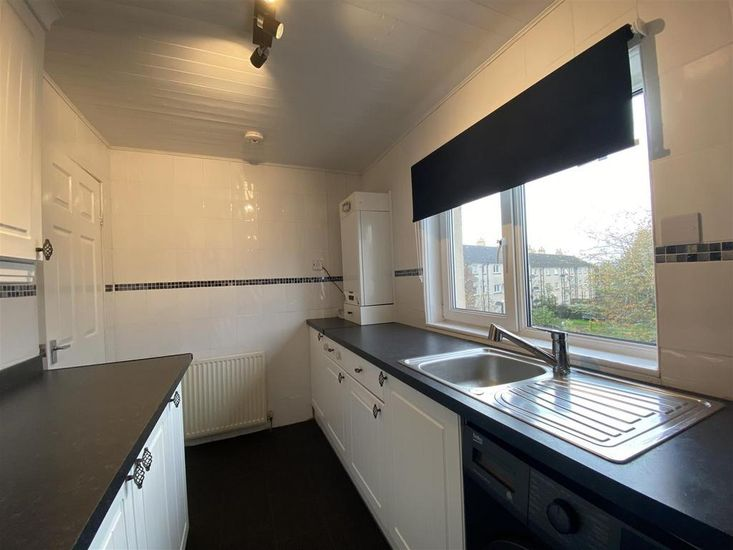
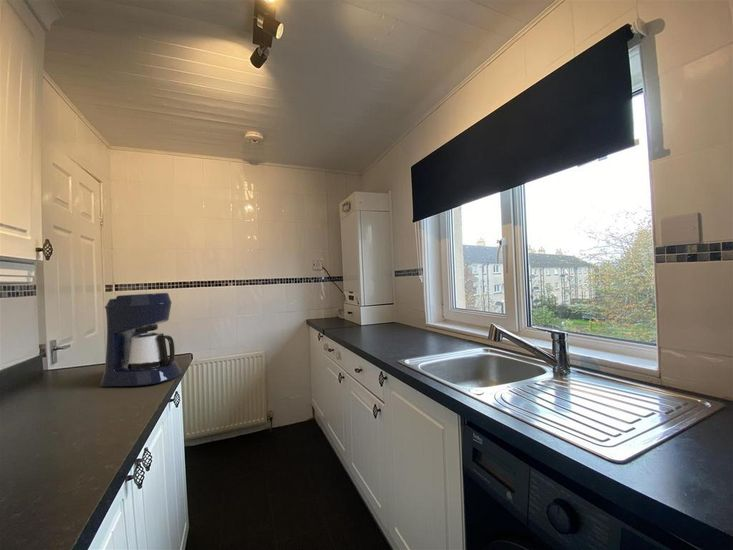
+ coffee maker (143, 335)
